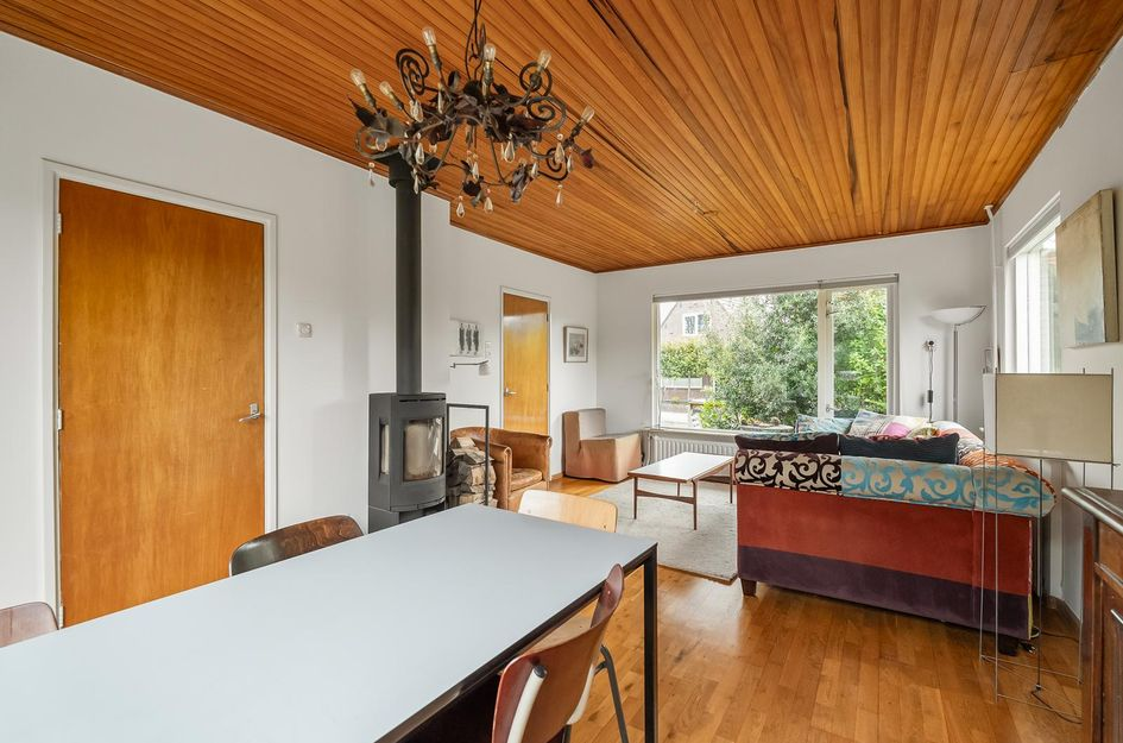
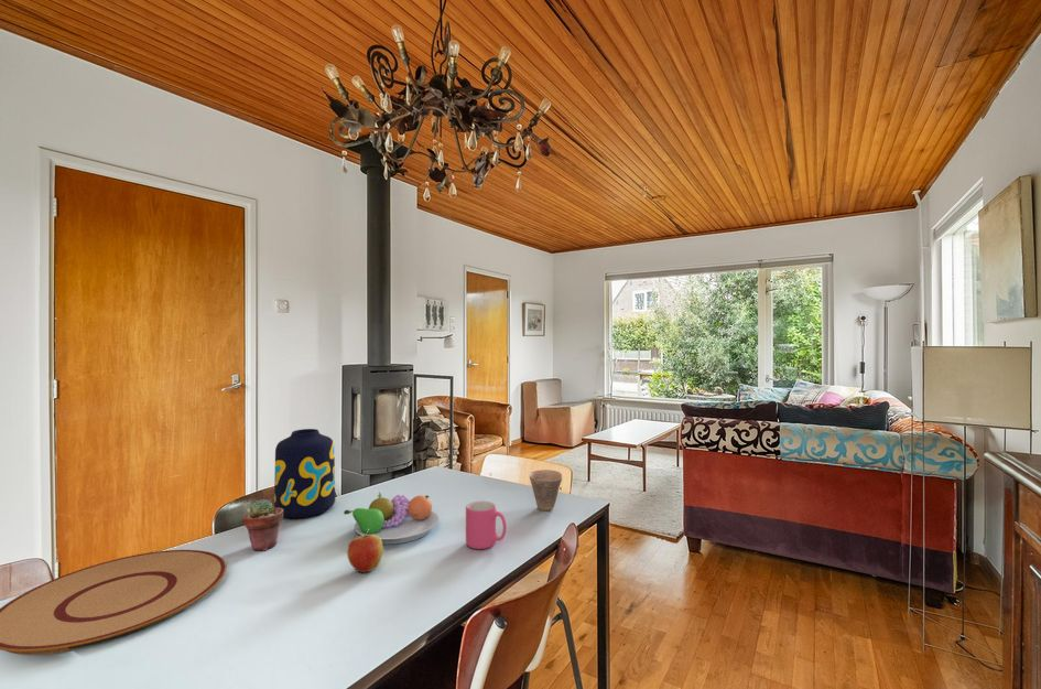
+ potted succulent (263, 521)
+ mug (486, 525)
+ cup (545, 491)
+ plate (119, 594)
+ apple (365, 551)
+ vase (305, 471)
+ fruit bowl (393, 514)
